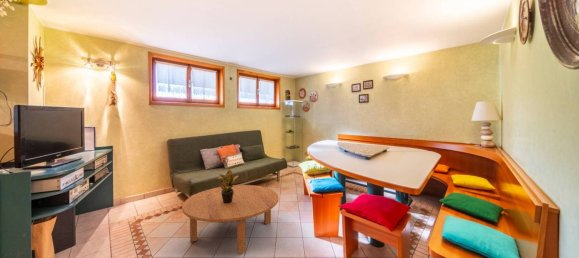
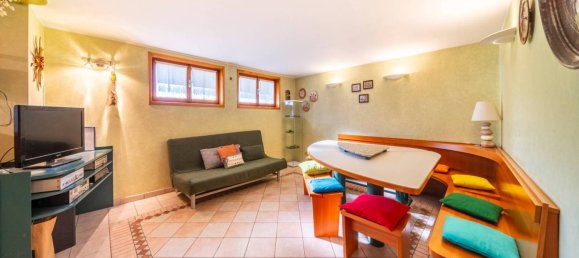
- potted plant (226, 185)
- coffee table (233, 214)
